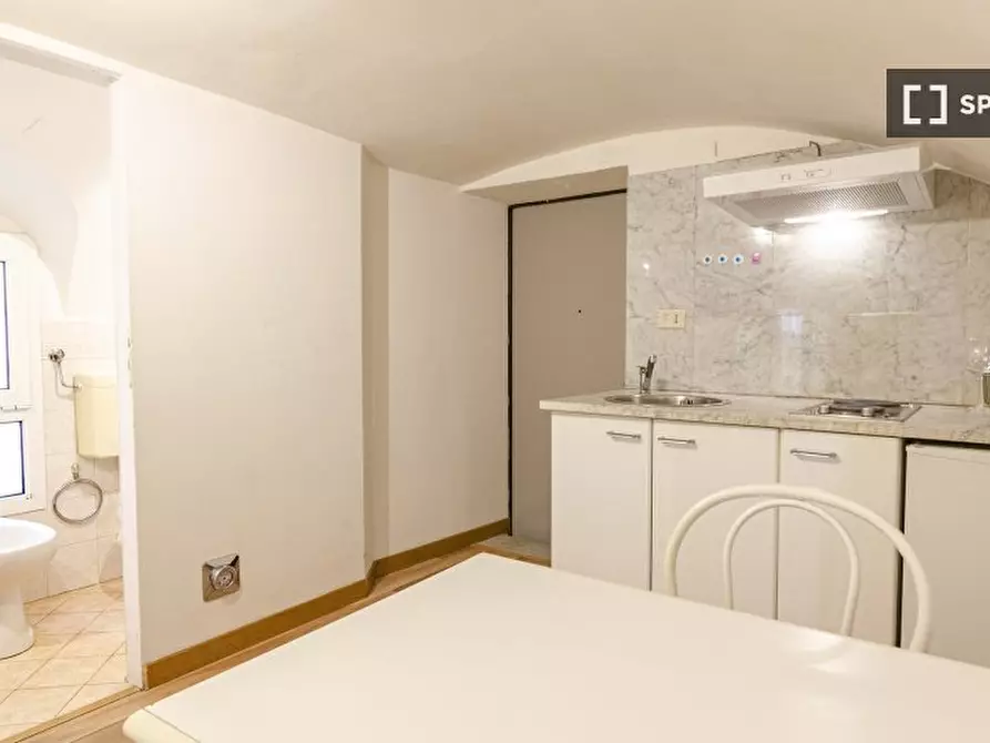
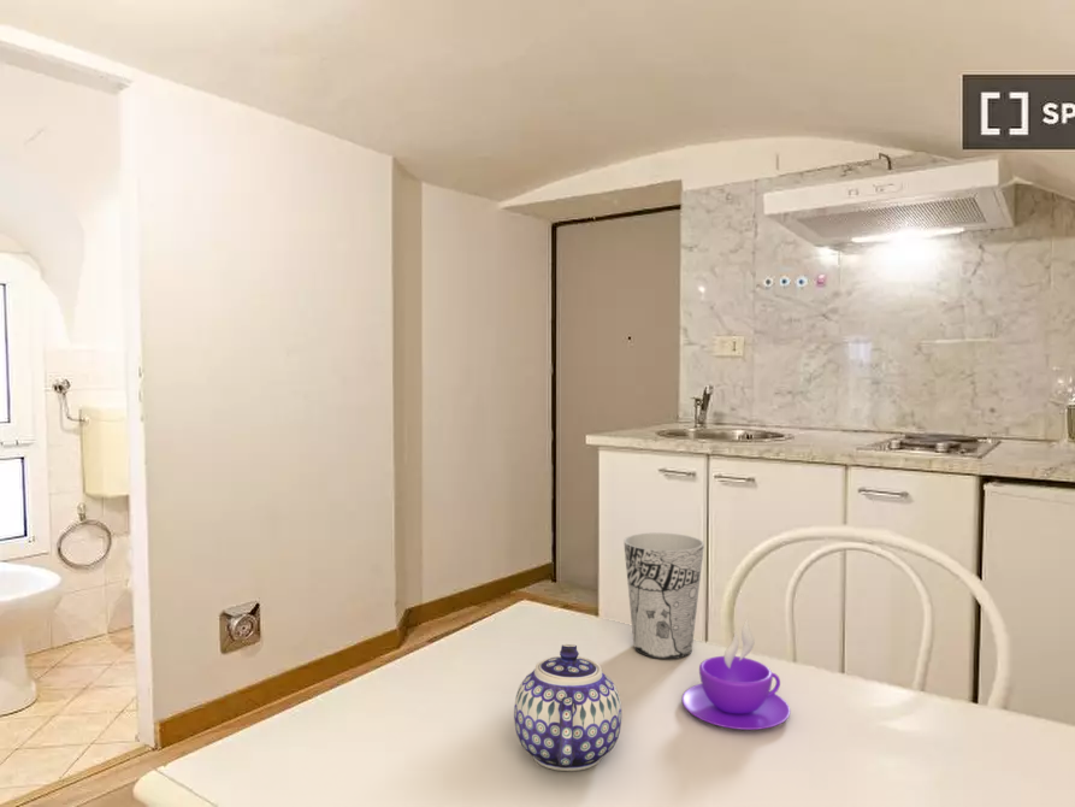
+ cup (662, 594)
+ teapot (567, 701)
+ coffee cup (734, 662)
